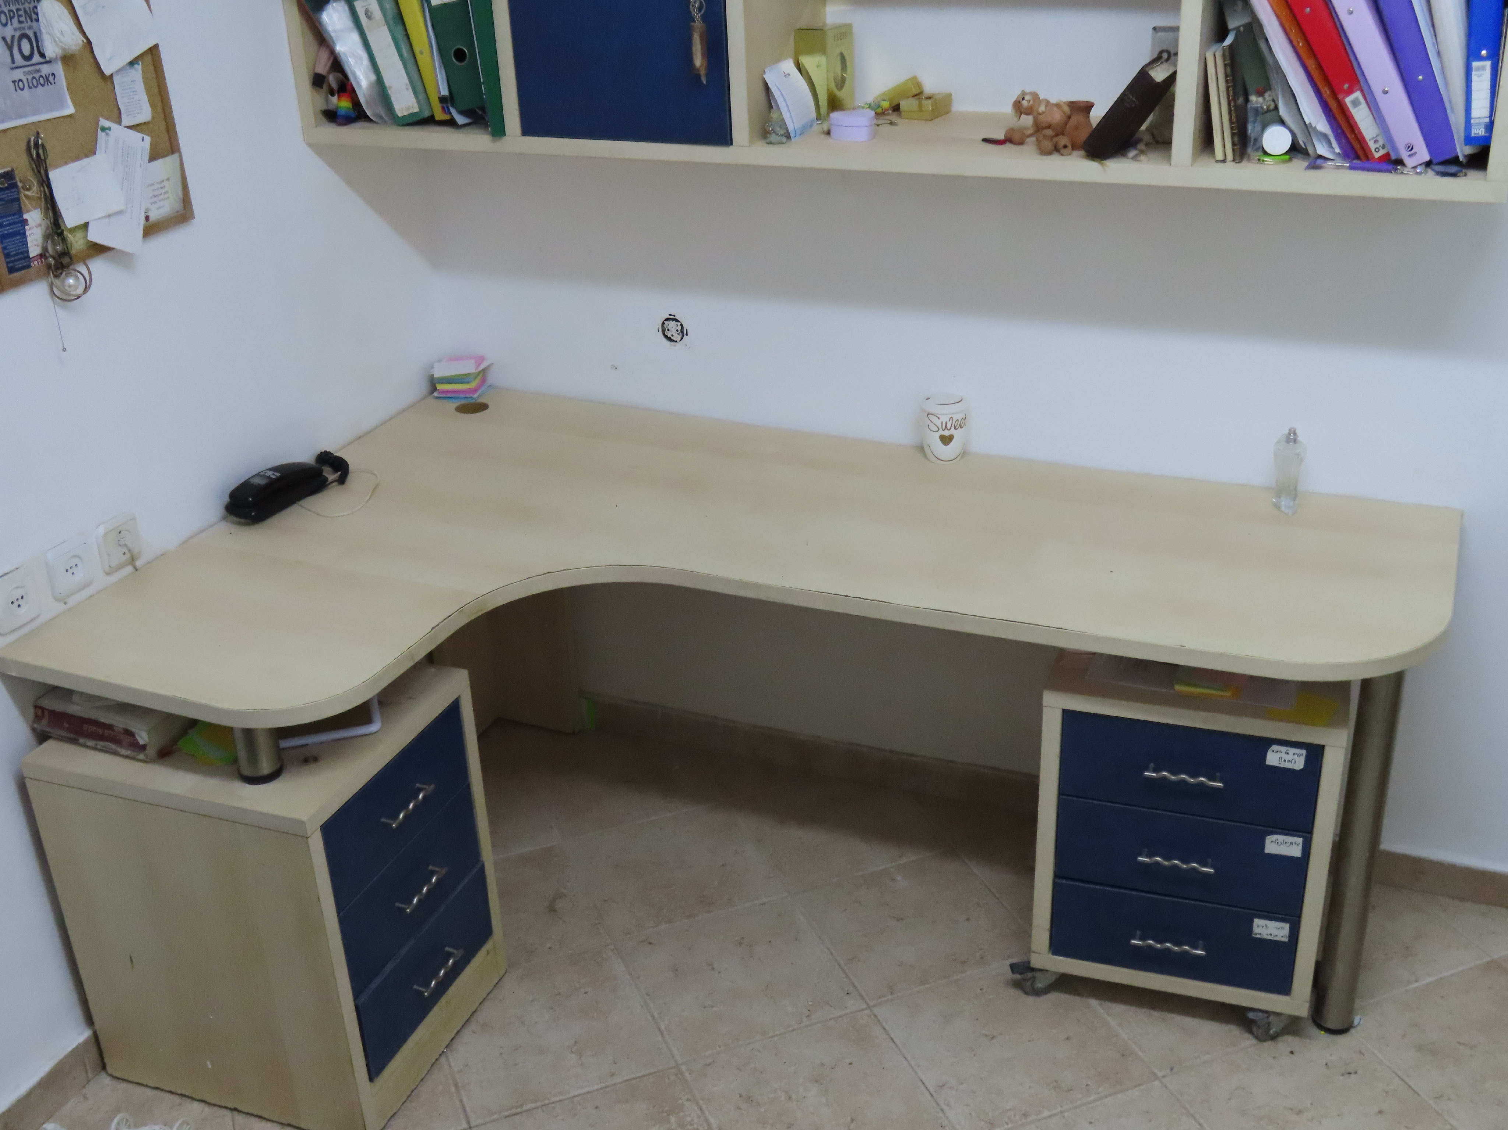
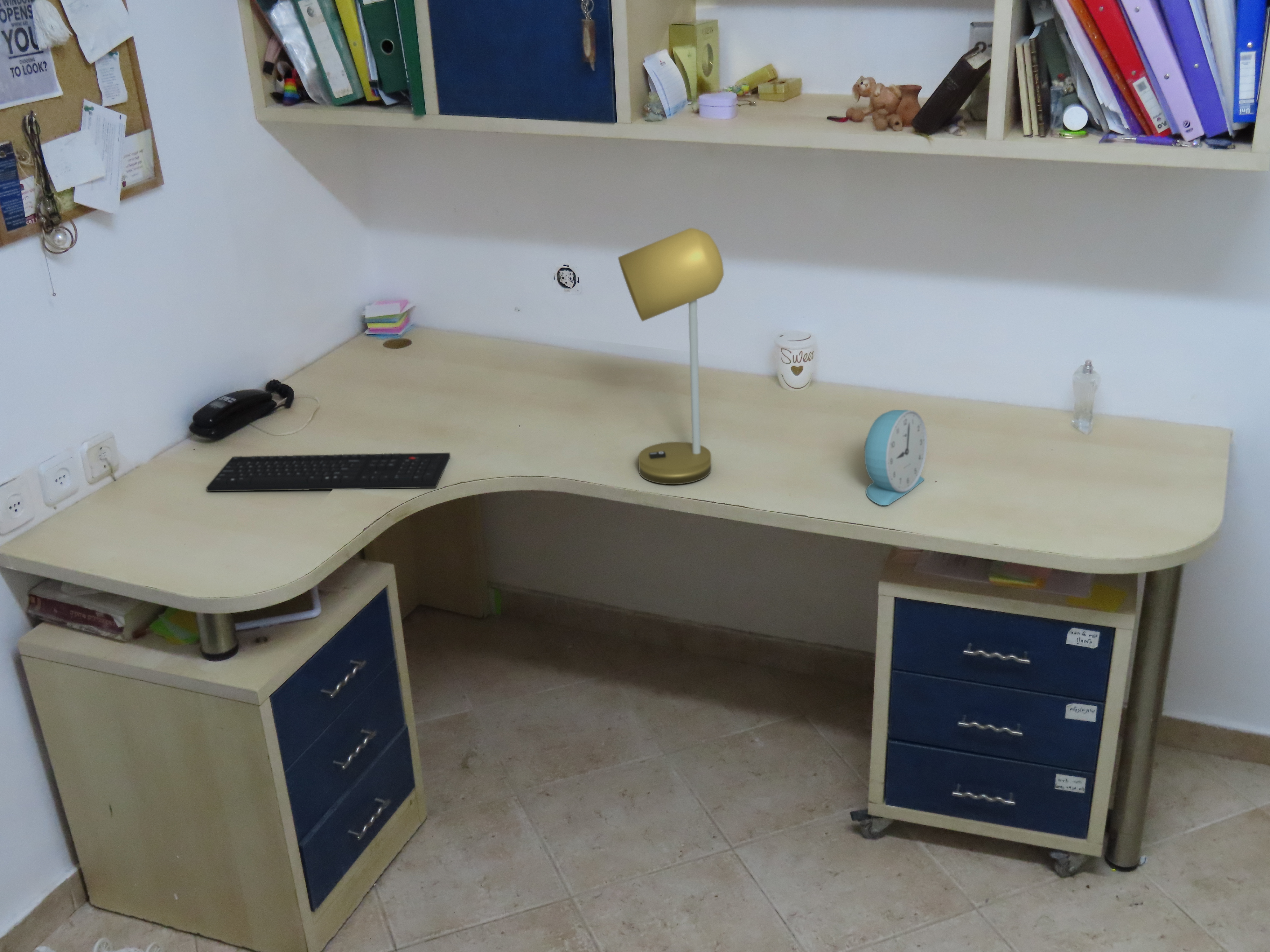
+ alarm clock (891, 449)
+ keyboard (331, 469)
+ desk lamp (690, 355)
